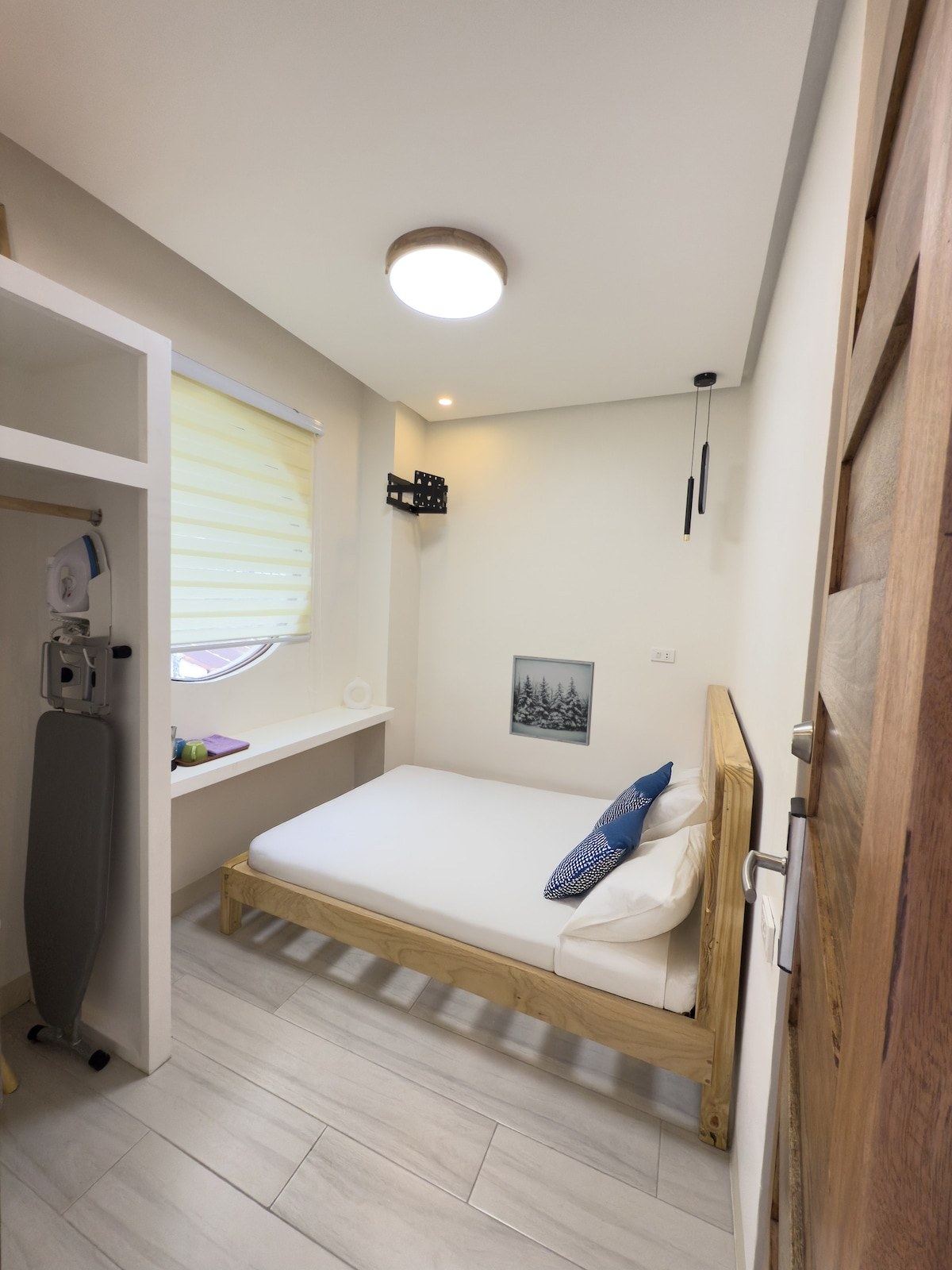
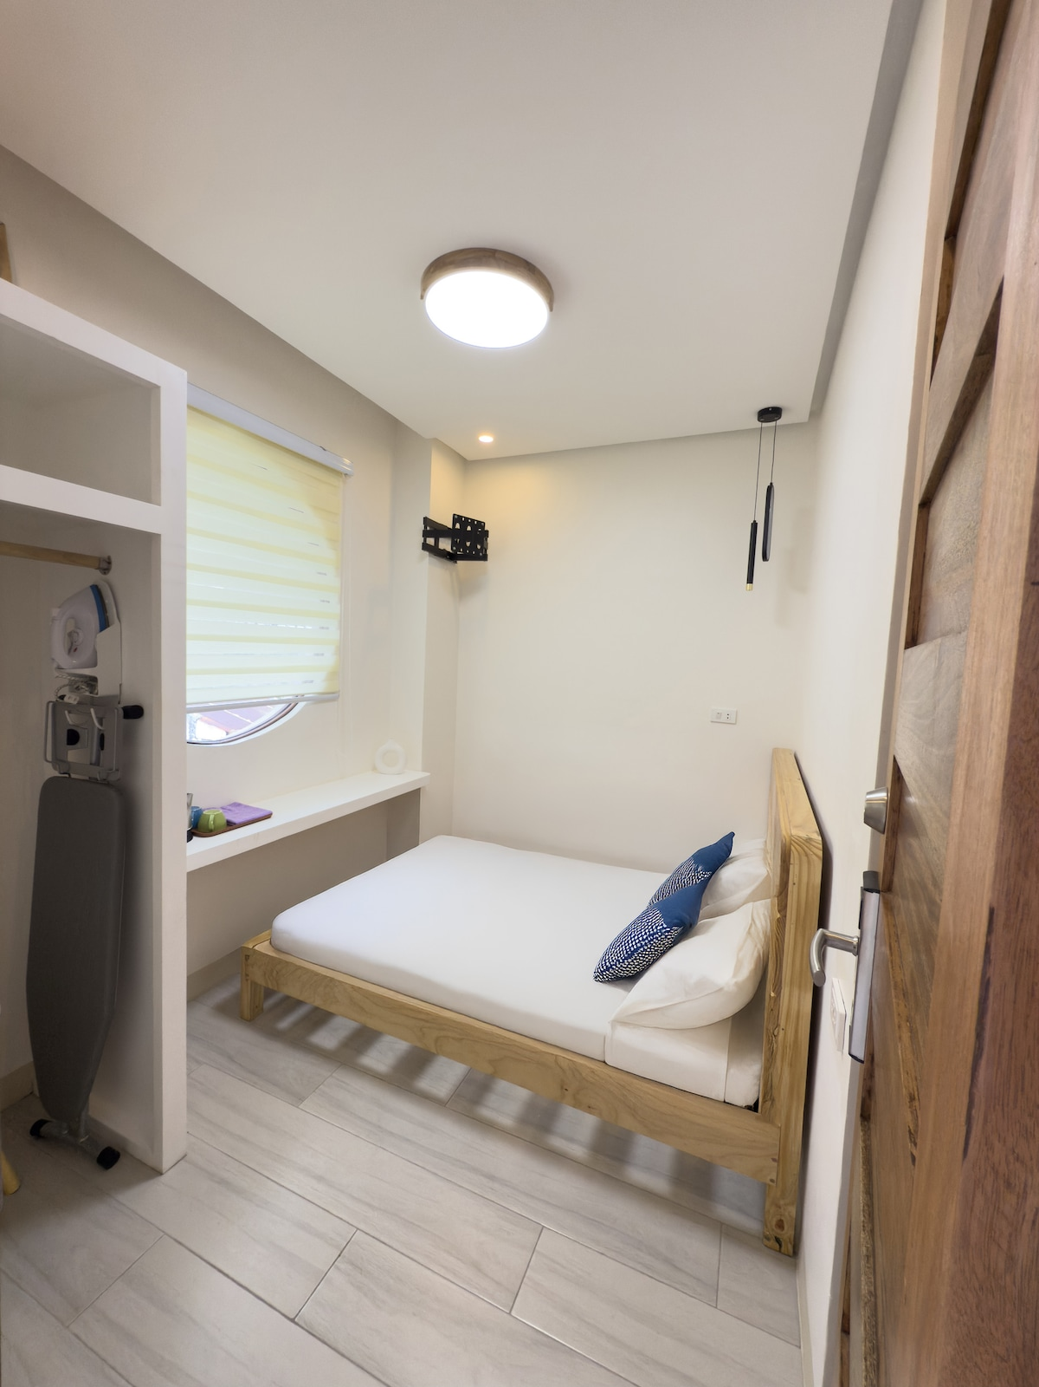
- wall art (551, 698)
